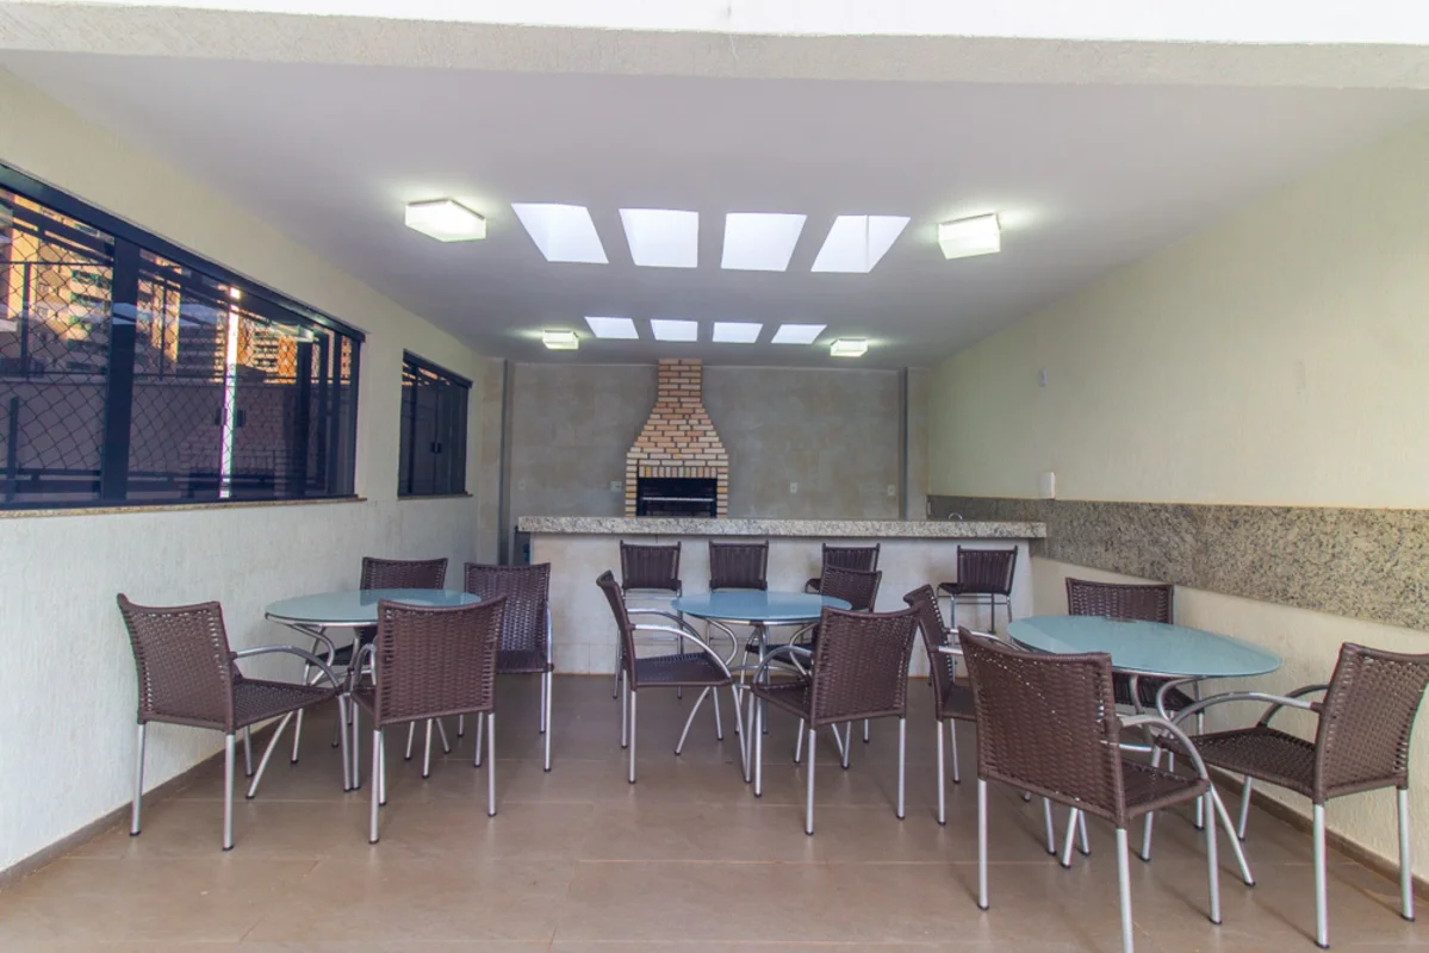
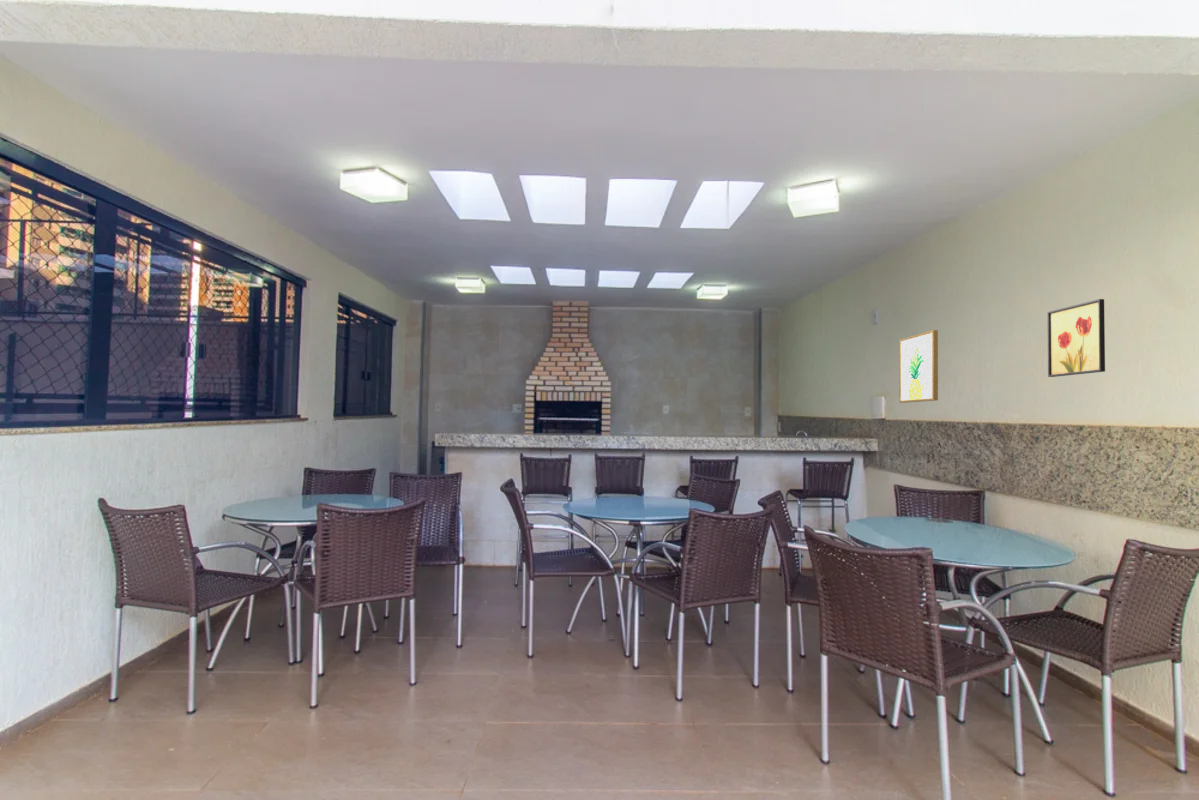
+ wall art (917, 368)
+ wall art (1076, 340)
